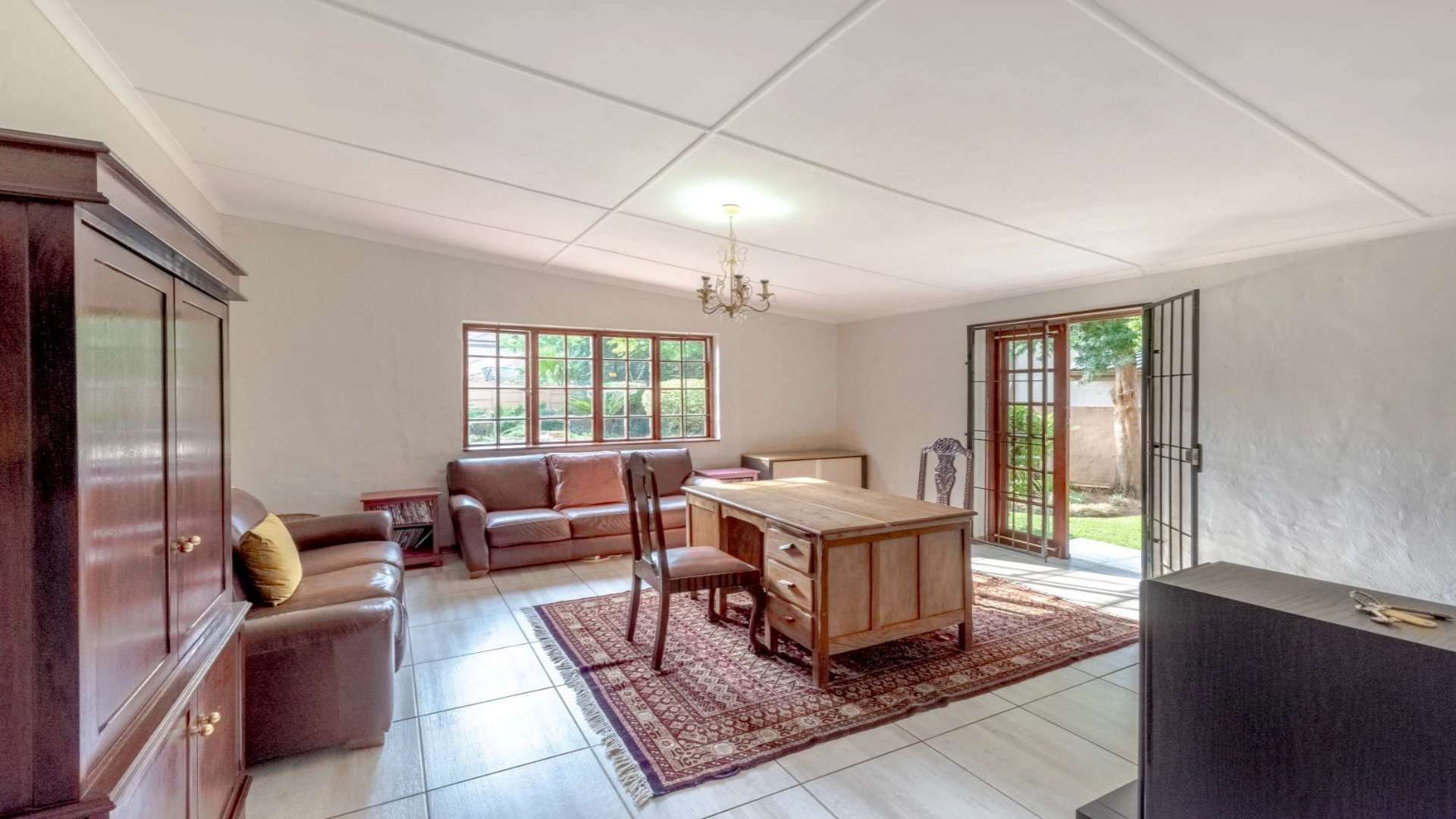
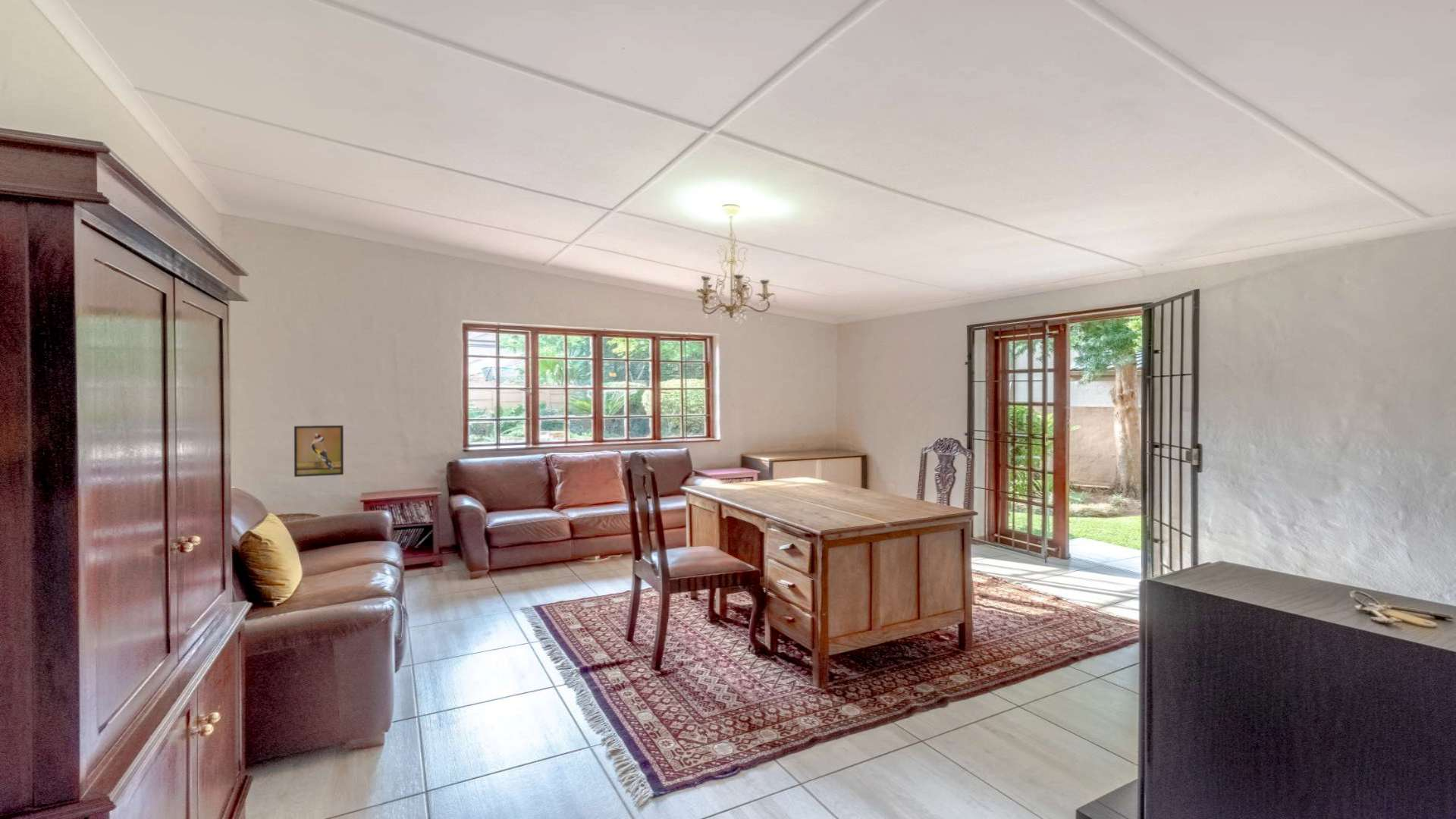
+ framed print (318, 450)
